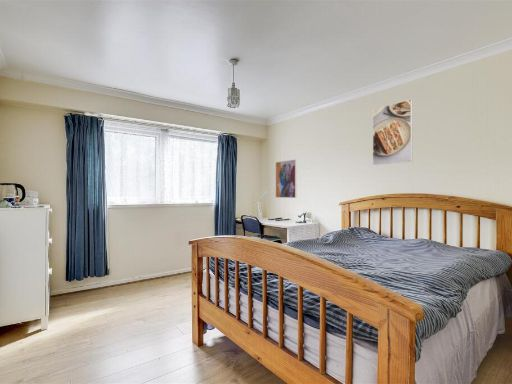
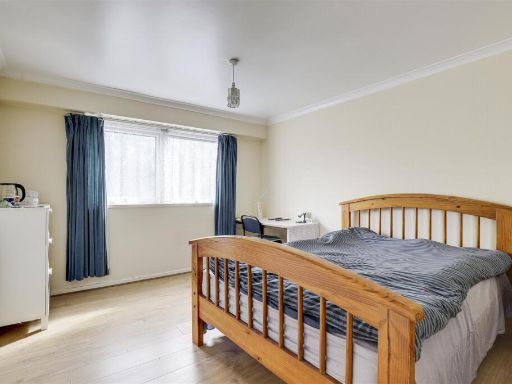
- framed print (391, 134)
- wall art (285, 179)
